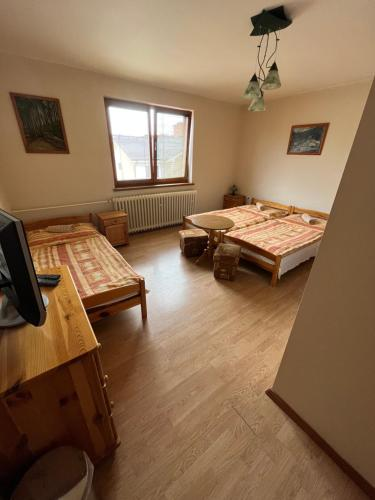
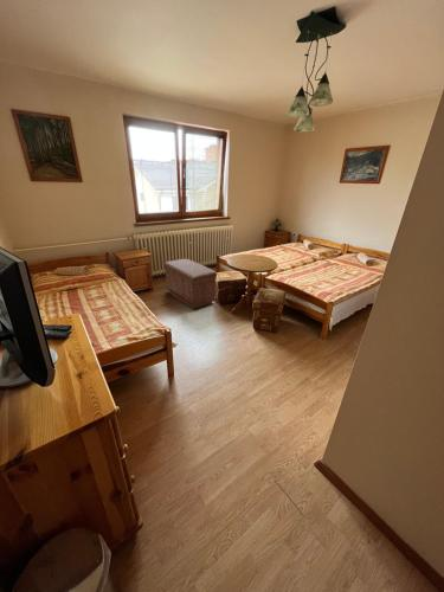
+ bench (189, 282)
